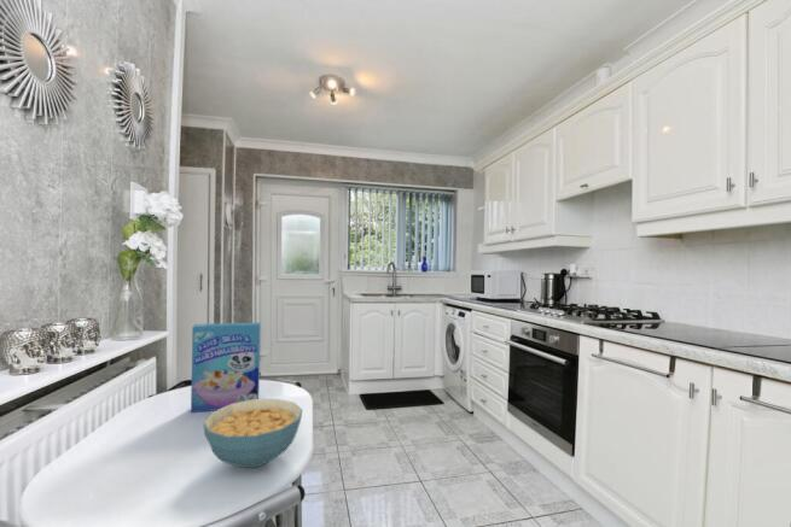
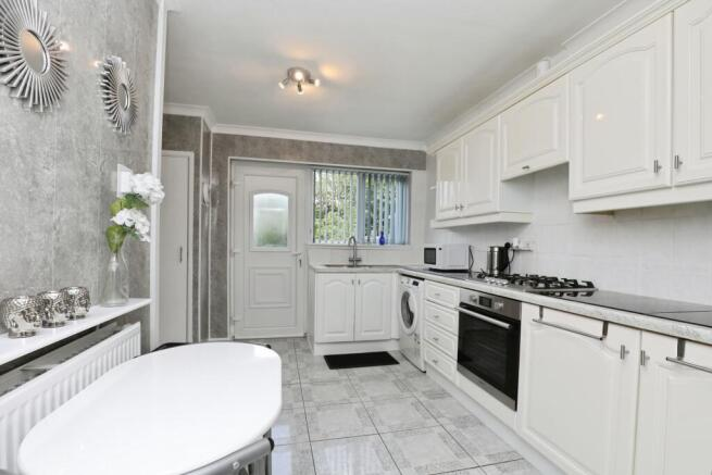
- cereal bowl (254, 438)
- cereal box (227, 364)
